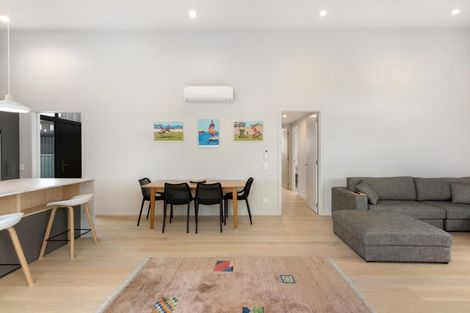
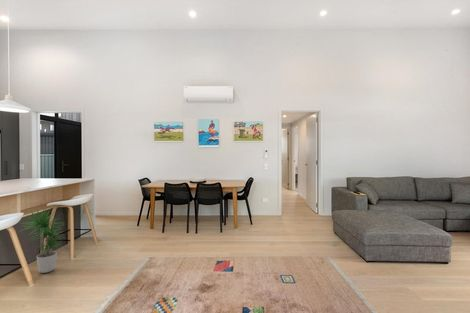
+ potted plant (43, 238)
